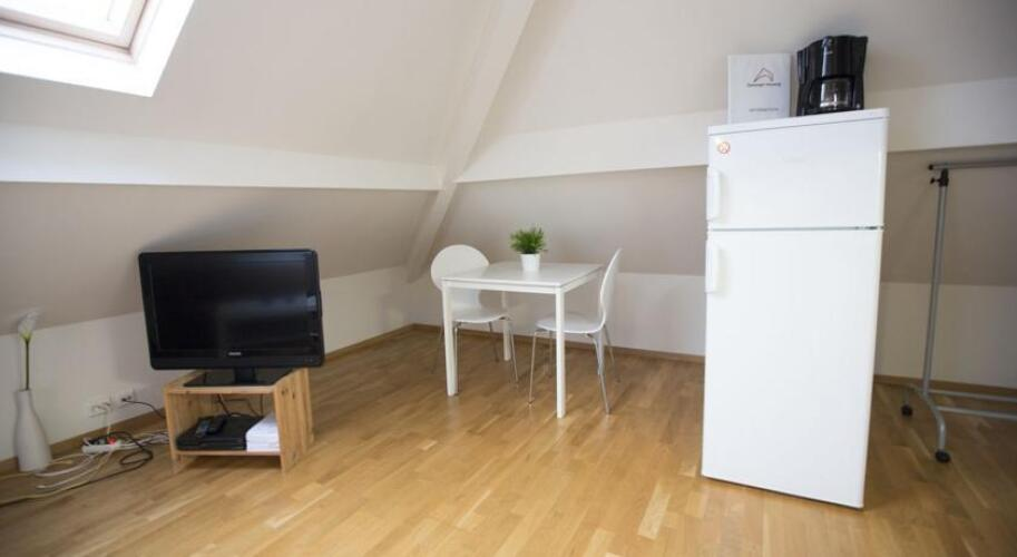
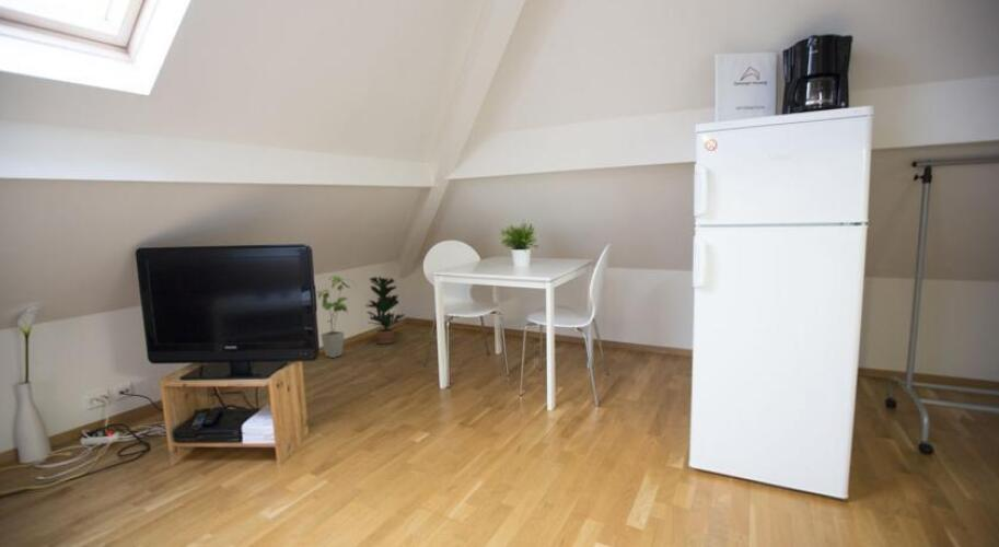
+ house plant (336, 315)
+ potted plant (381, 309)
